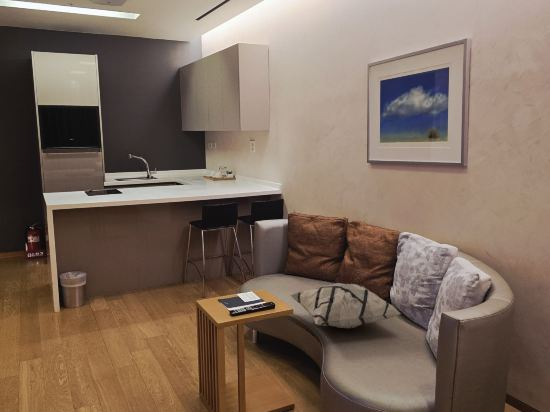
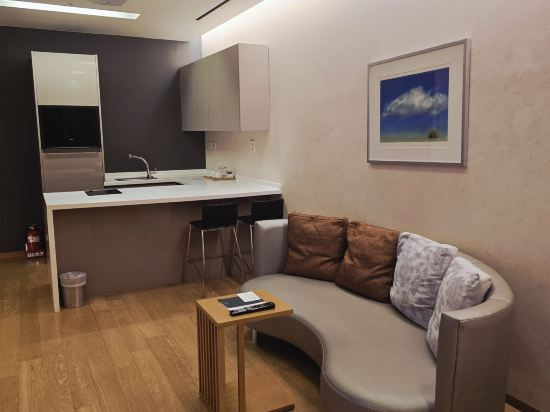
- decorative pillow (342, 304)
